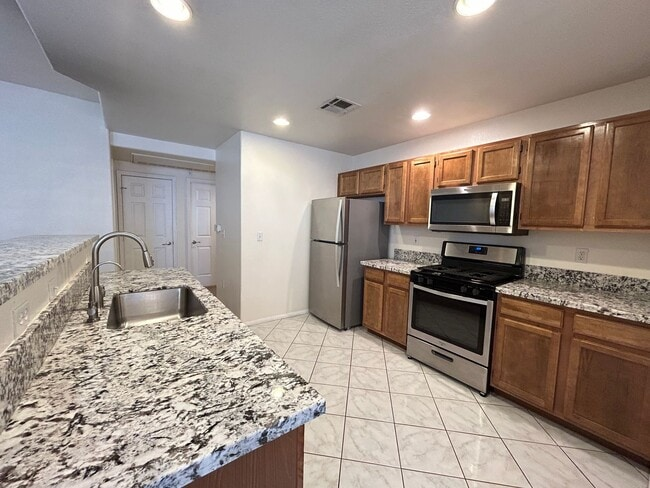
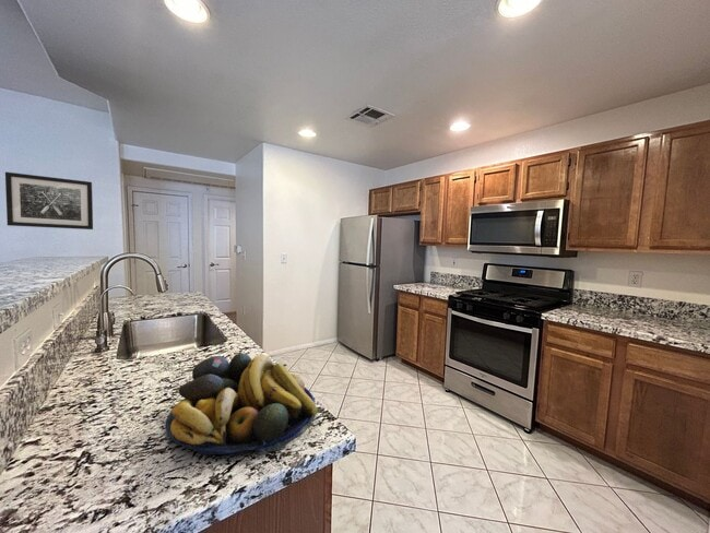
+ fruit bowl (247, 384)
+ wall art (51, 202)
